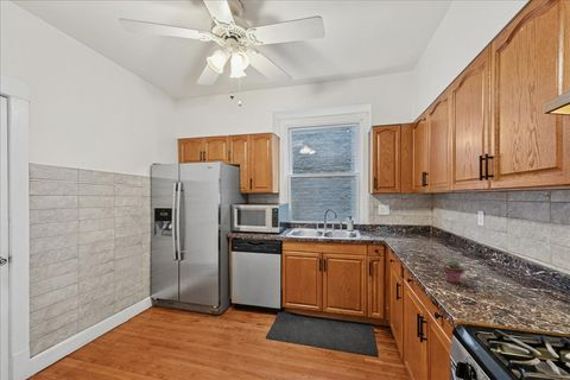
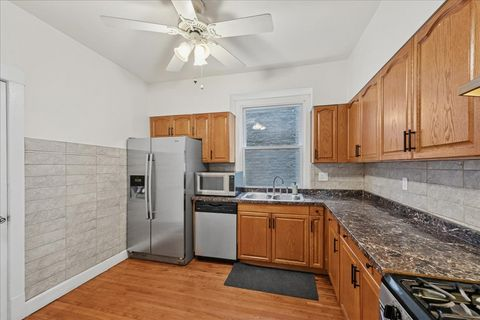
- potted succulent (452, 271)
